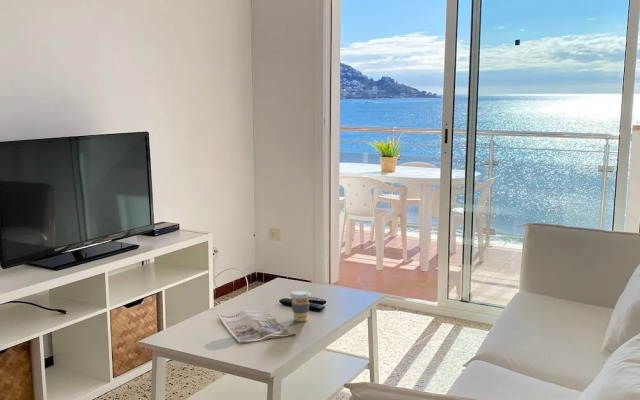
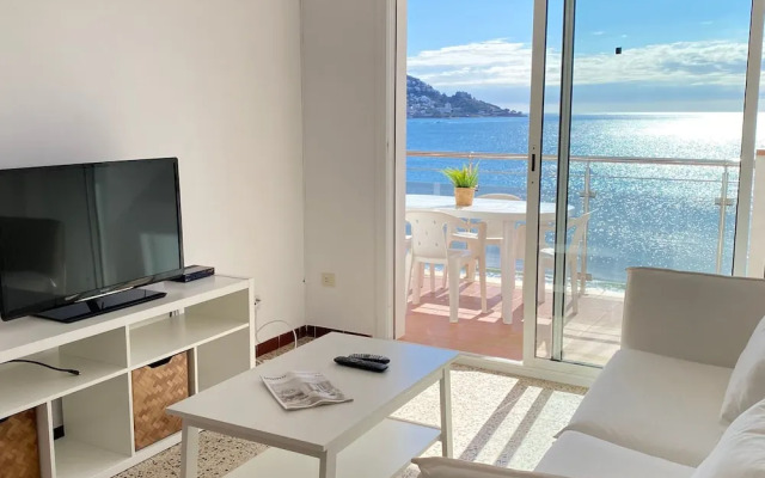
- coffee cup (300, 305)
